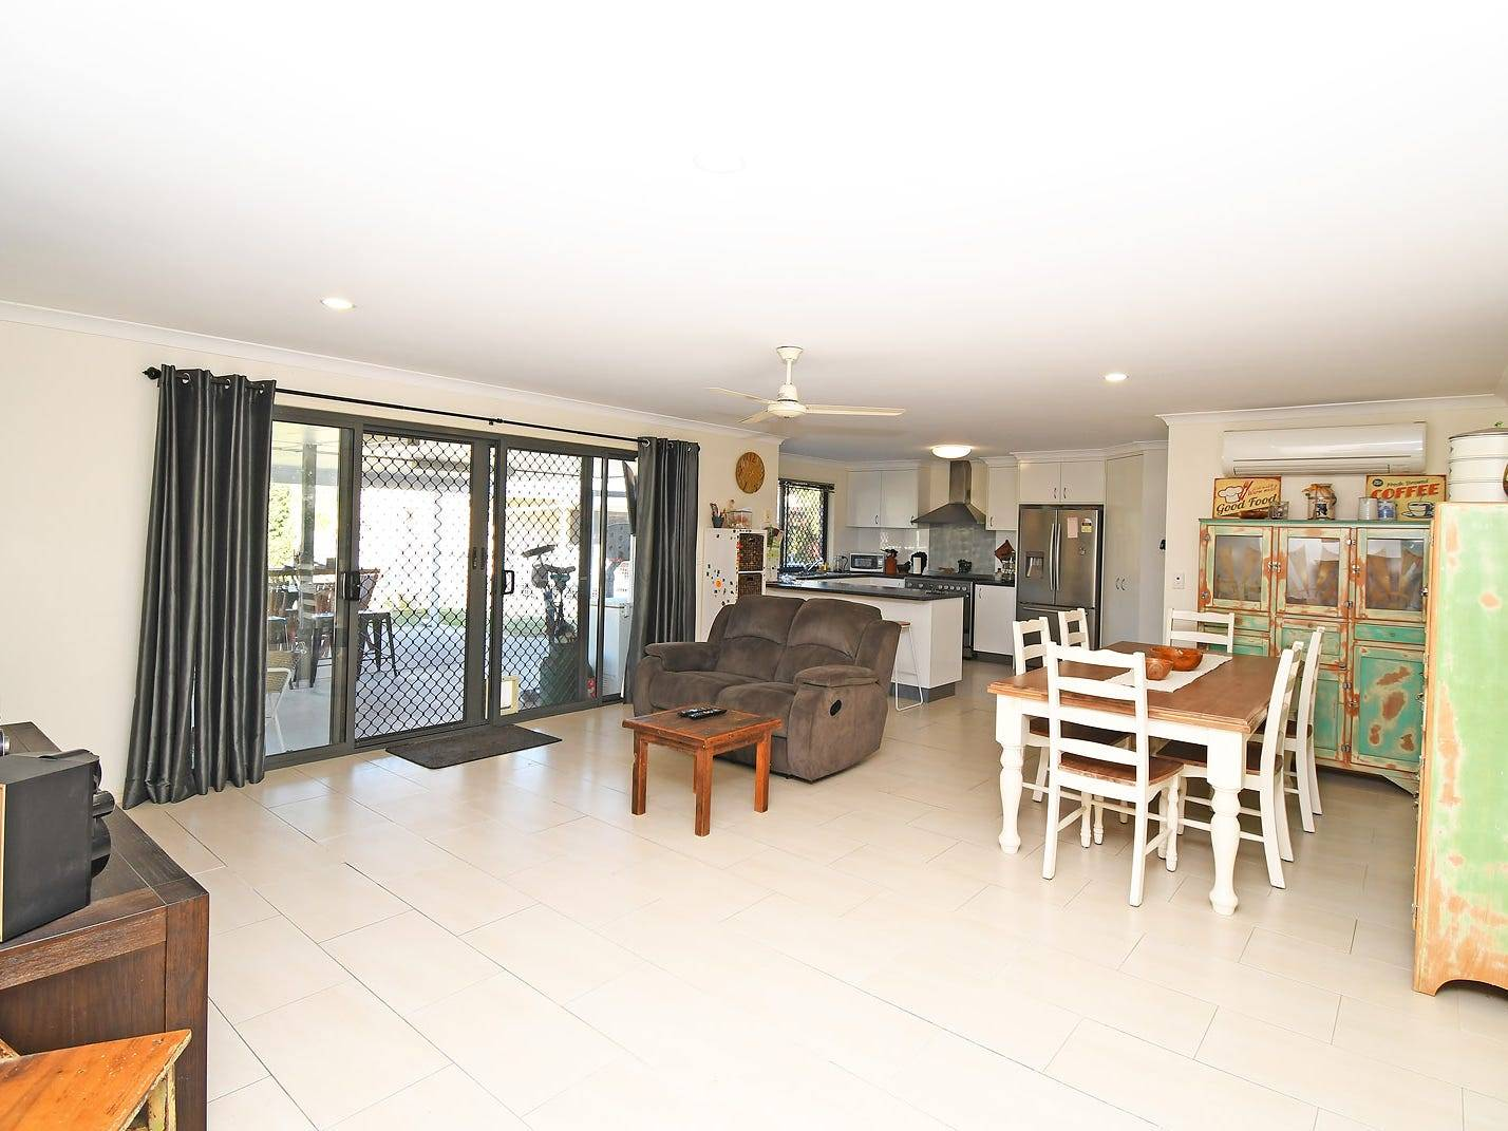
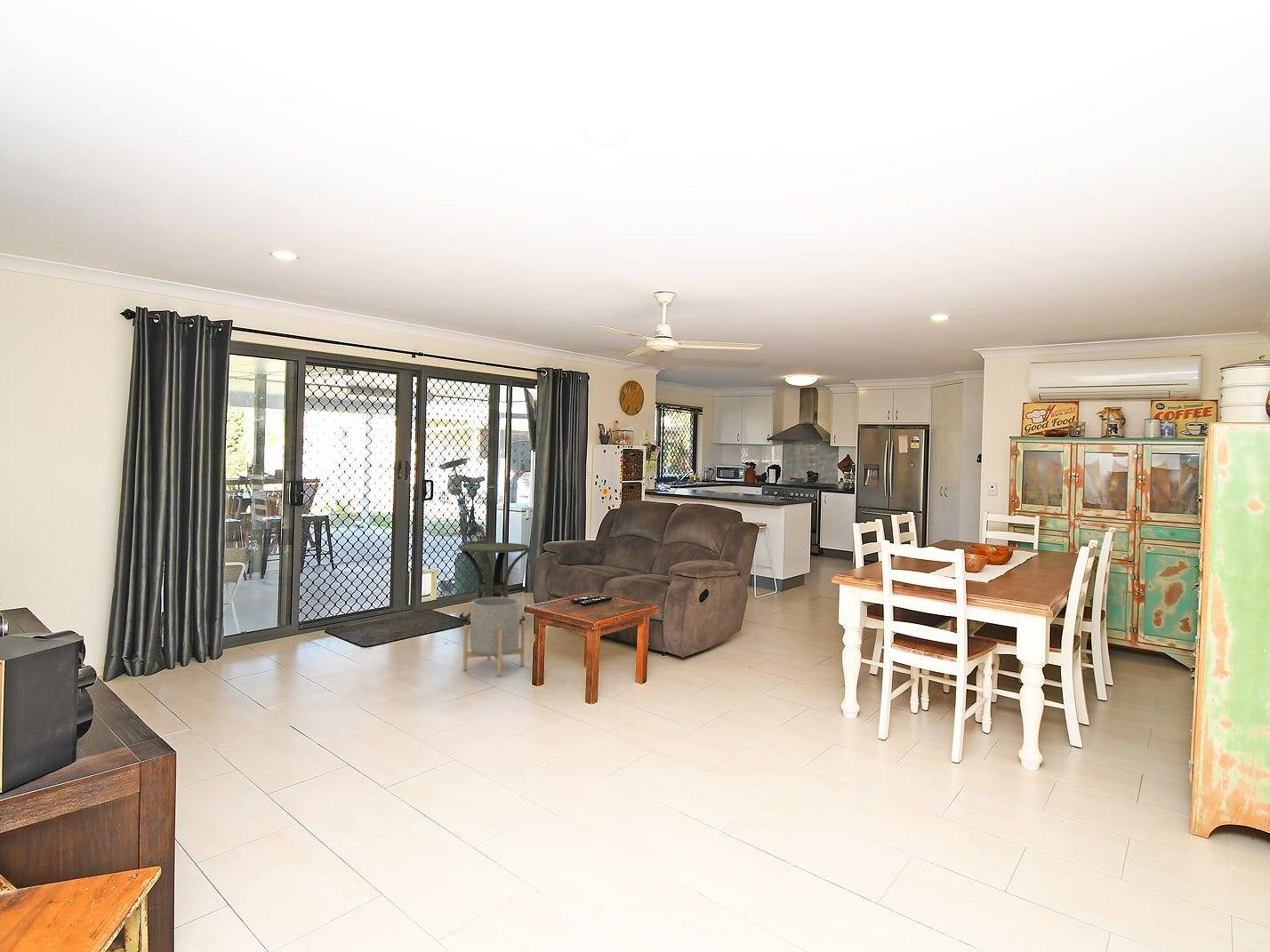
+ side table (493, 583)
+ planter (494, 634)
